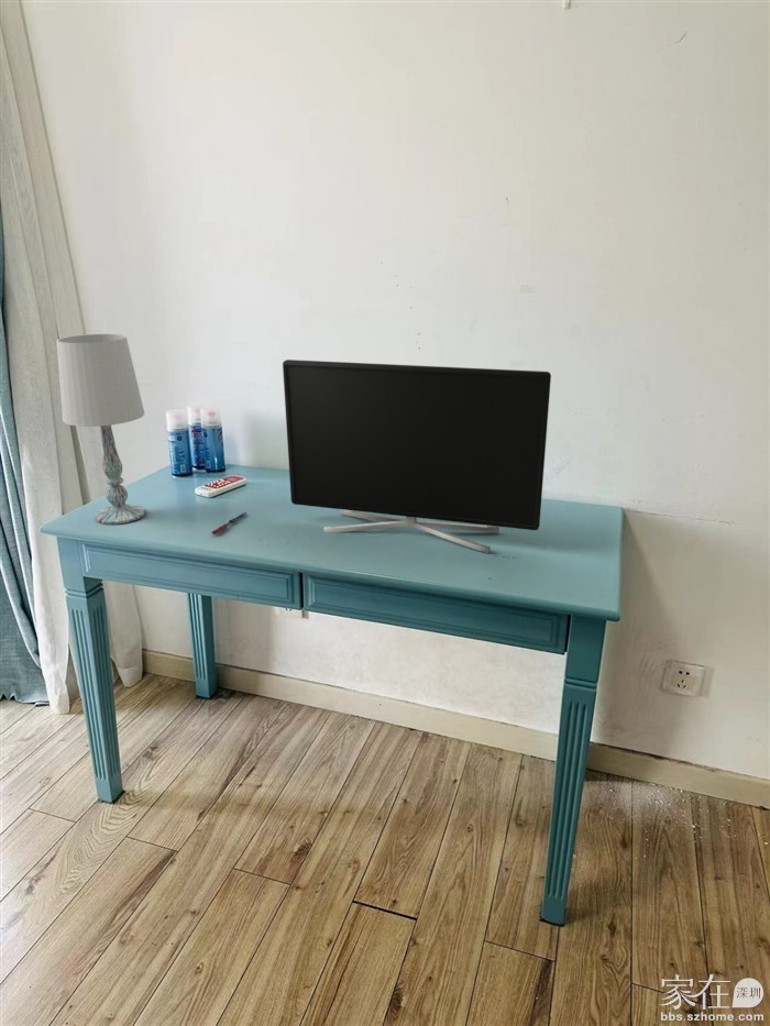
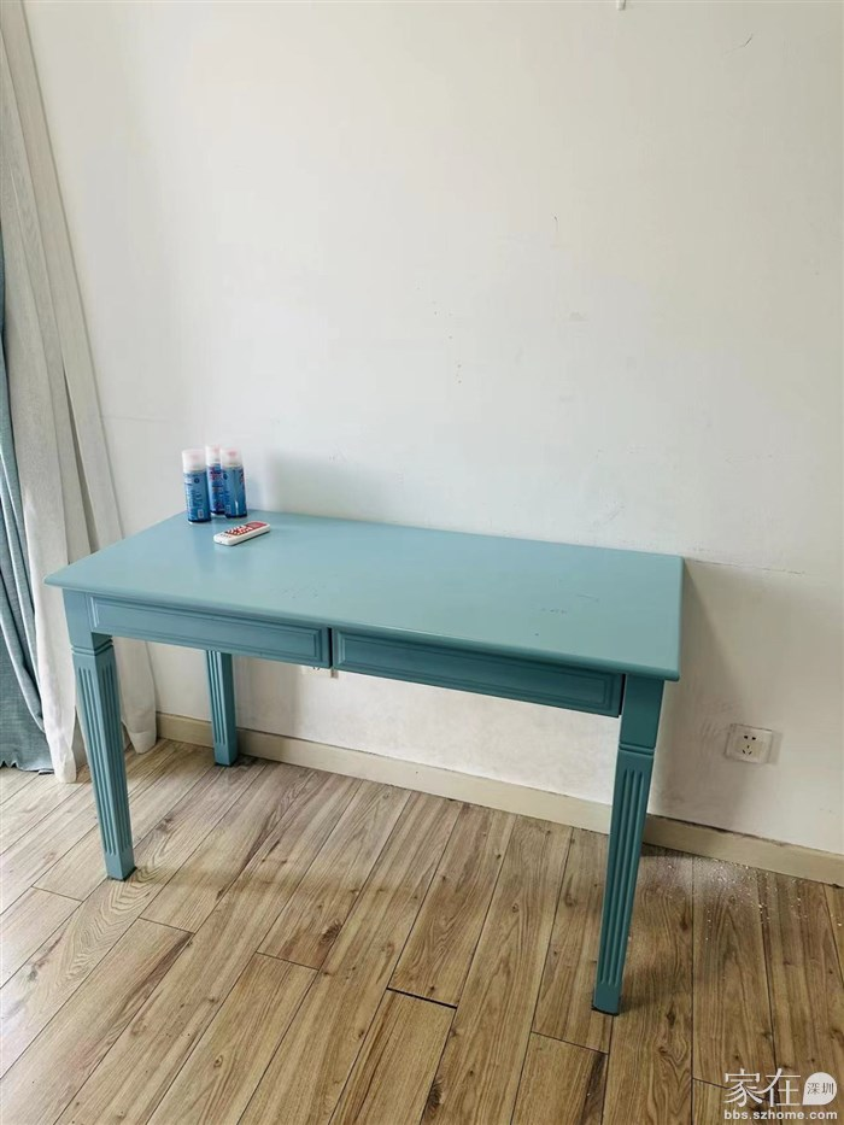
- pen (230, 521)
- monitor (410, 451)
- table lamp (107, 430)
